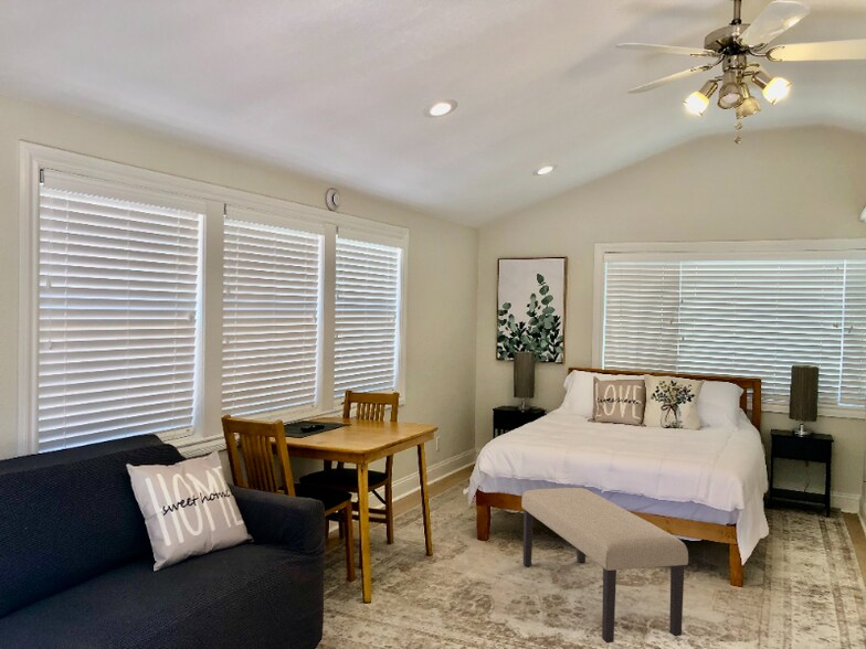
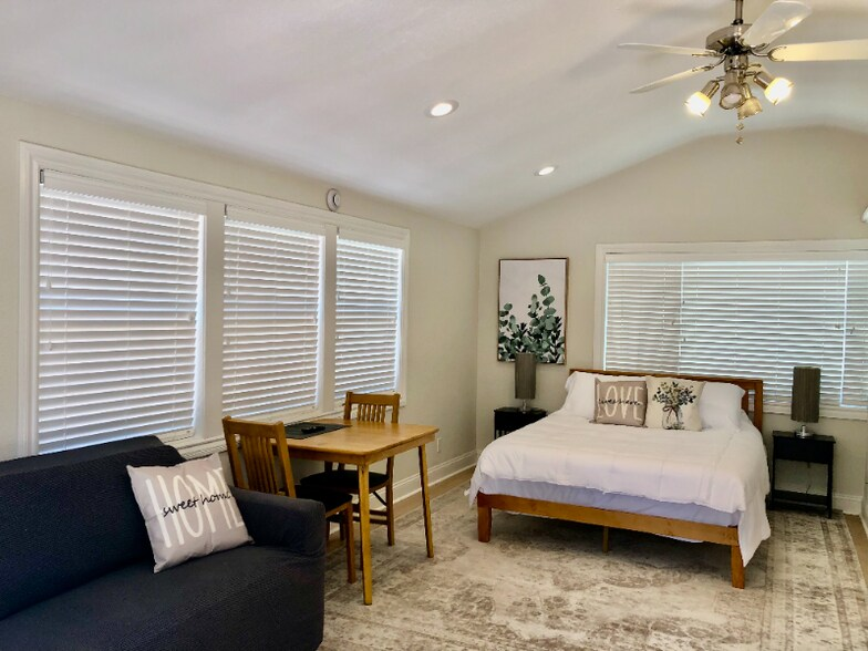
- bench (593, 552)
